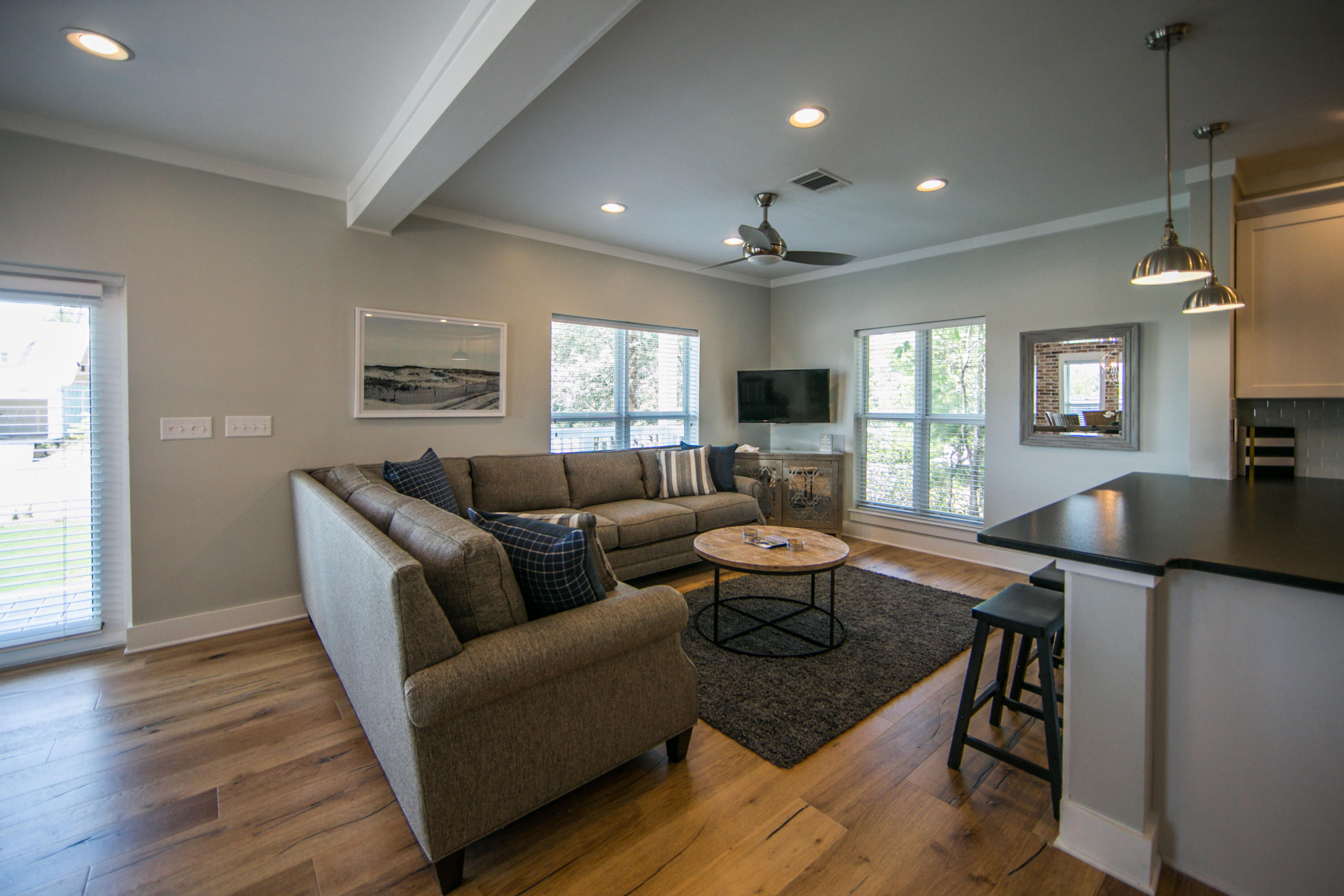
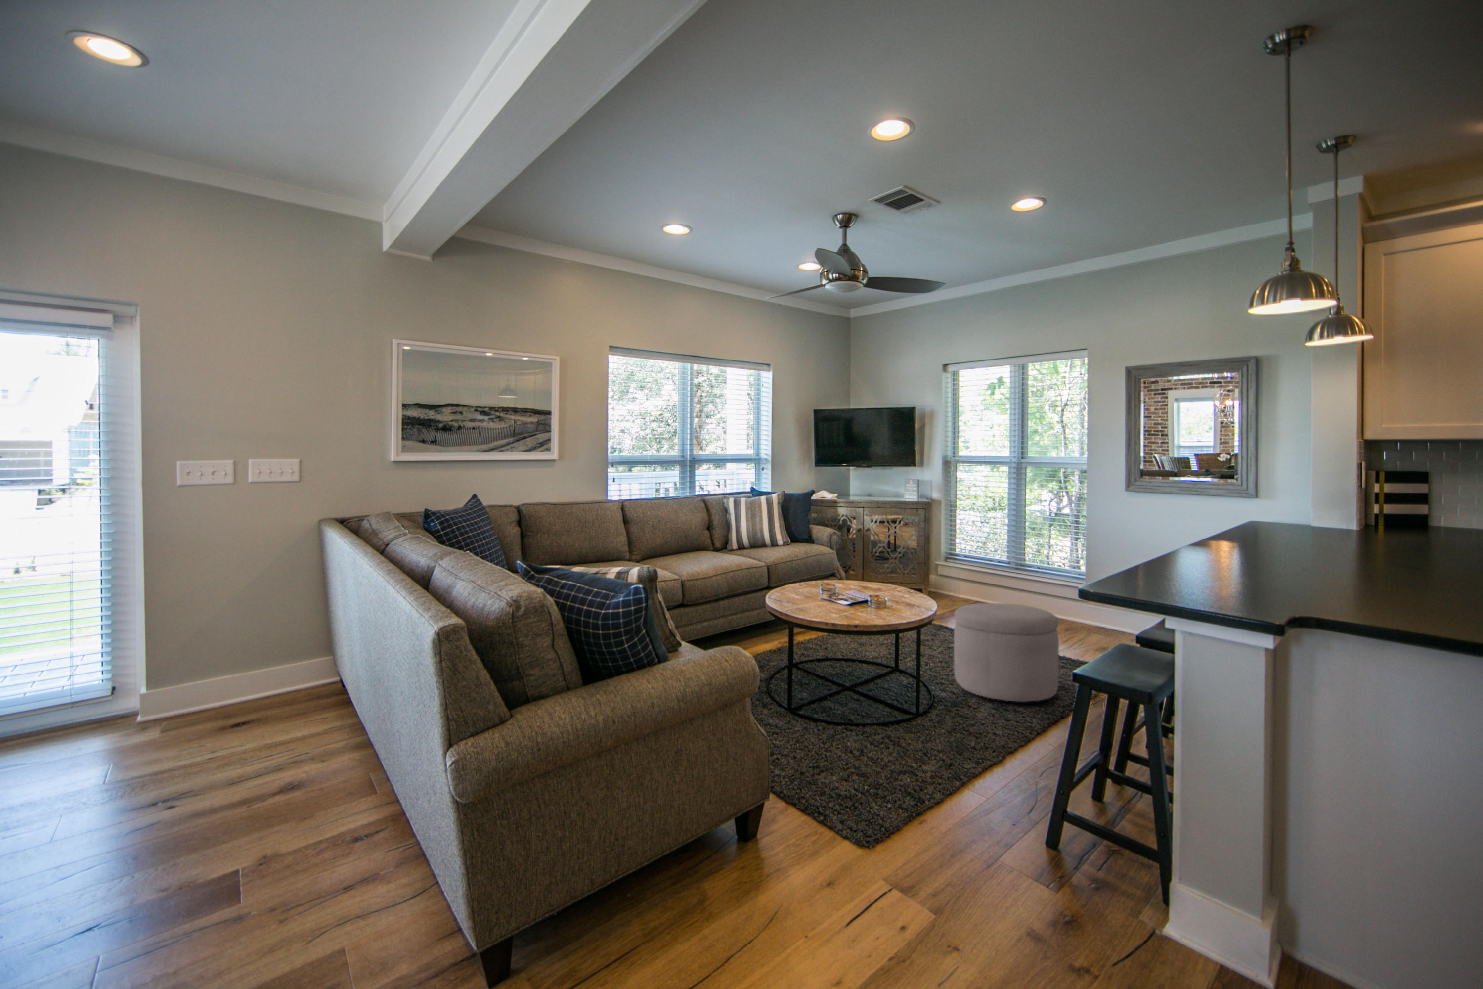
+ ottoman (1004, 648)
